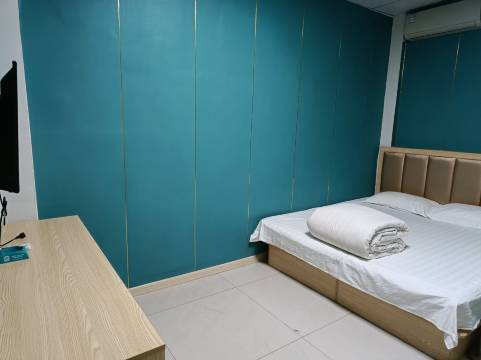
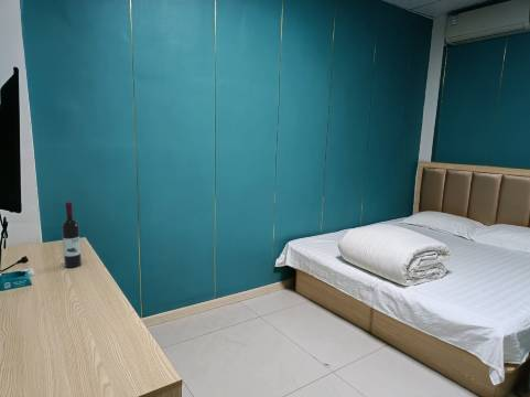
+ wine bottle (71, 234)
